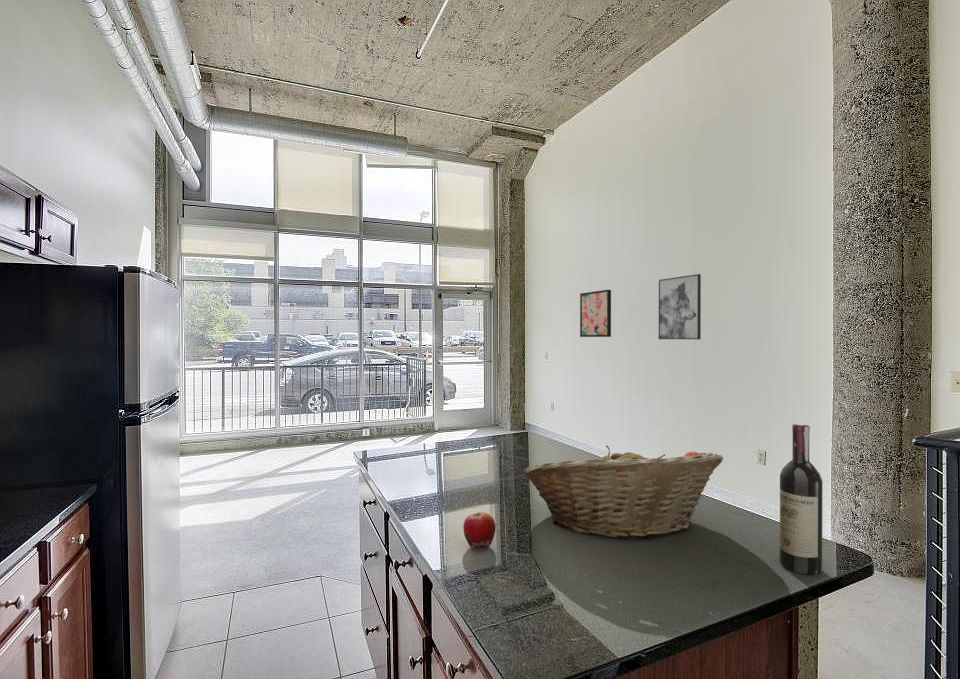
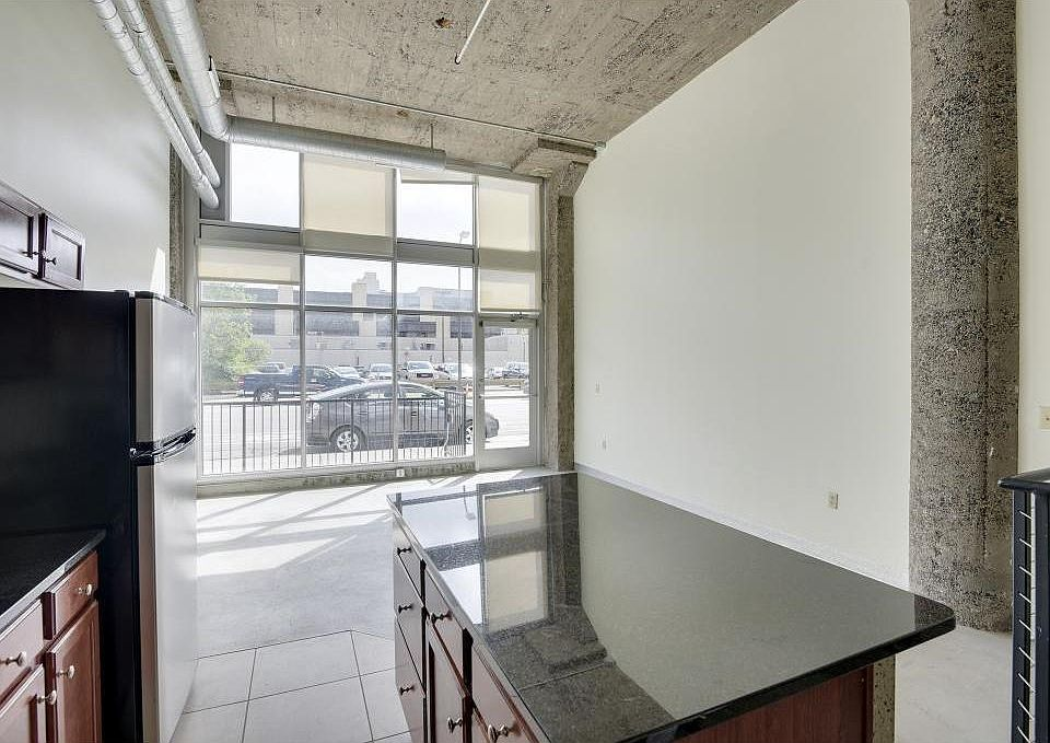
- wall art (594, 314)
- fruit basket (620, 480)
- apple (479, 529)
- wine bottle (800, 495)
- wall art (678, 308)
